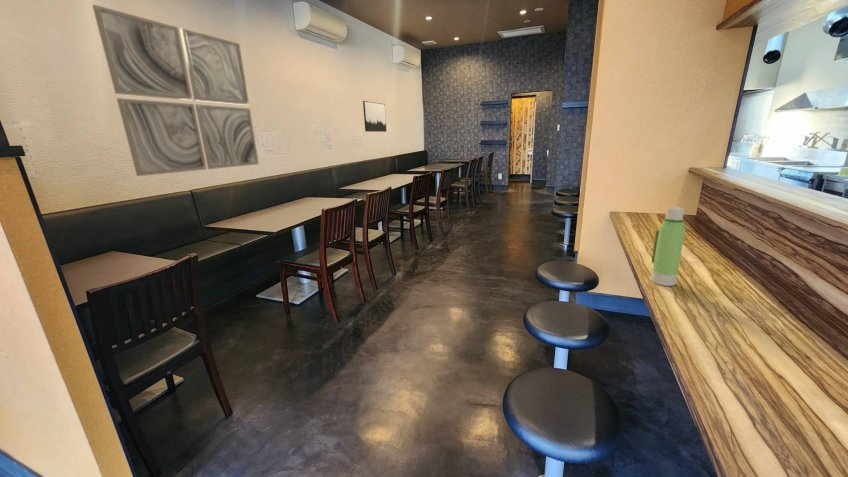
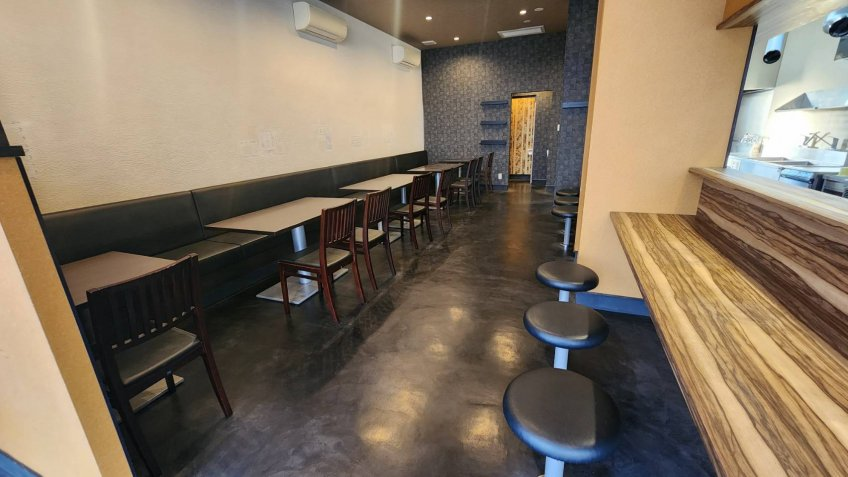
- wall art (194, 100)
- wall art (375, 117)
- water bottle (668, 245)
